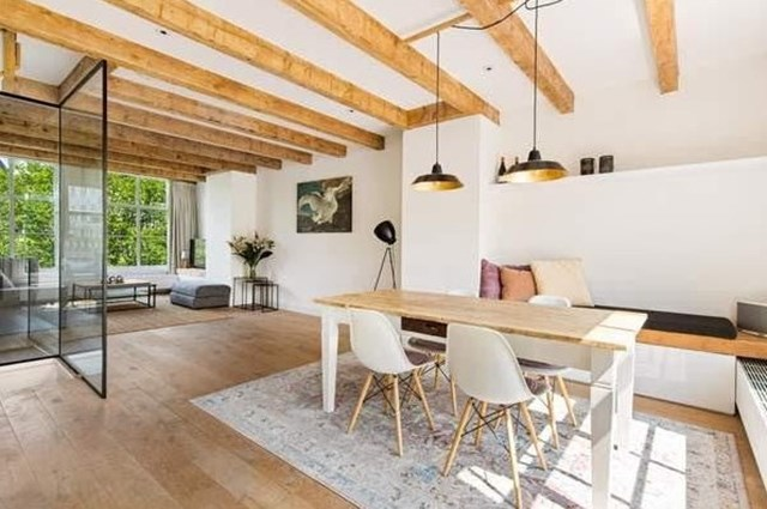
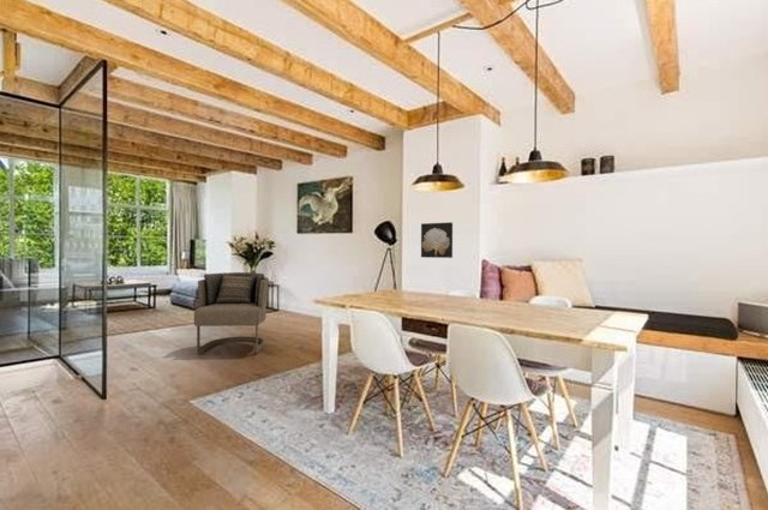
+ armchair (235, 310)
+ wall art (436, 240)
